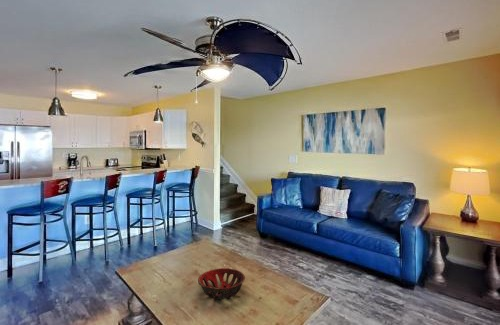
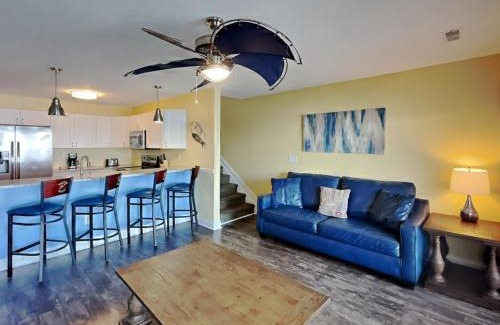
- decorative bowl (221, 284)
